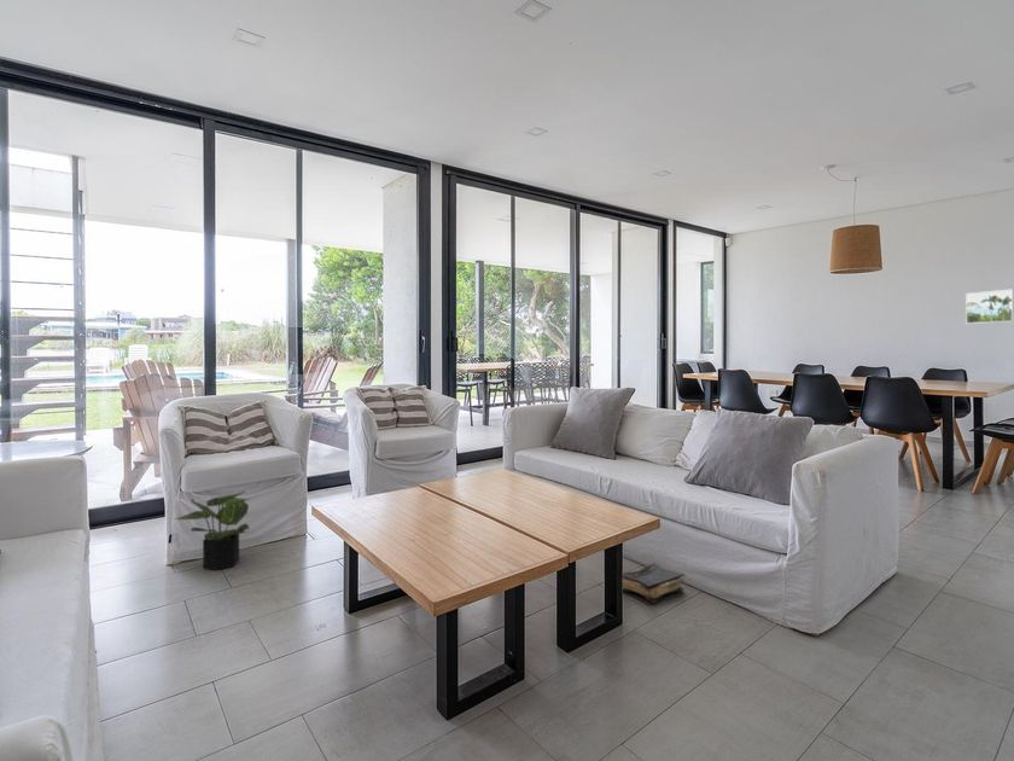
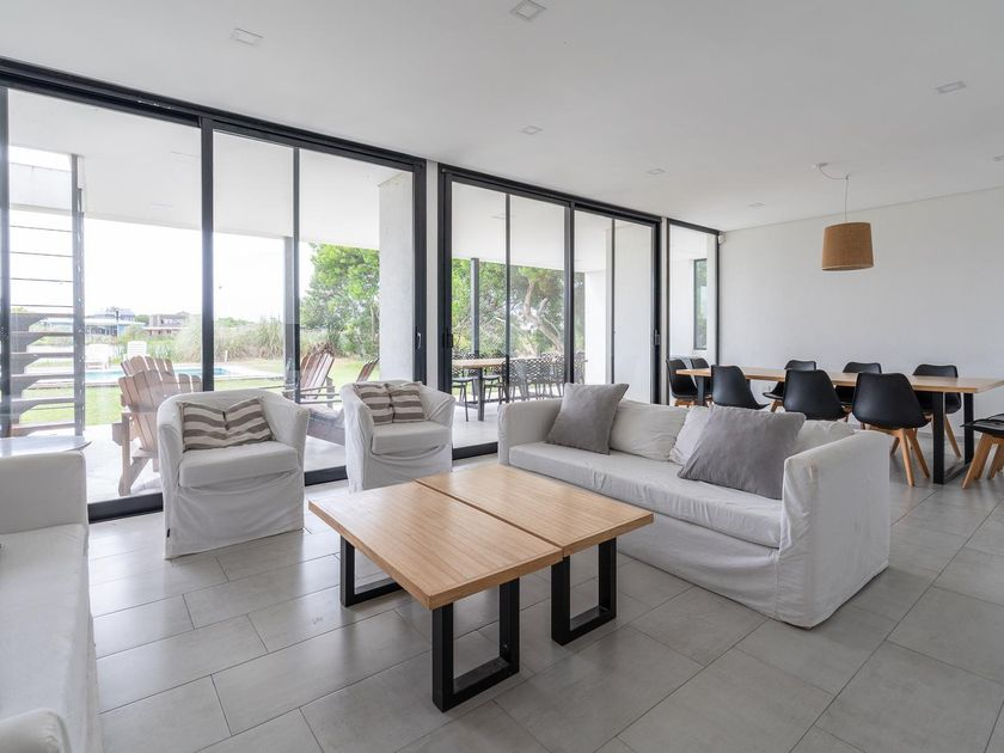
- potted plant (218, 527)
- book (652, 582)
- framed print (989, 307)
